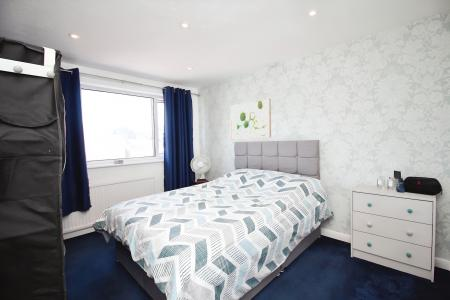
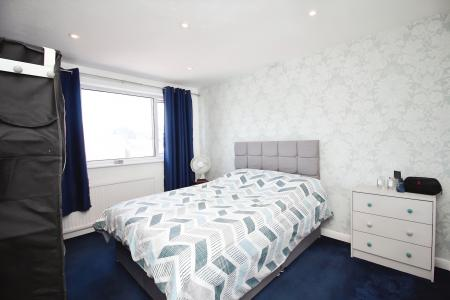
- wall art (248, 120)
